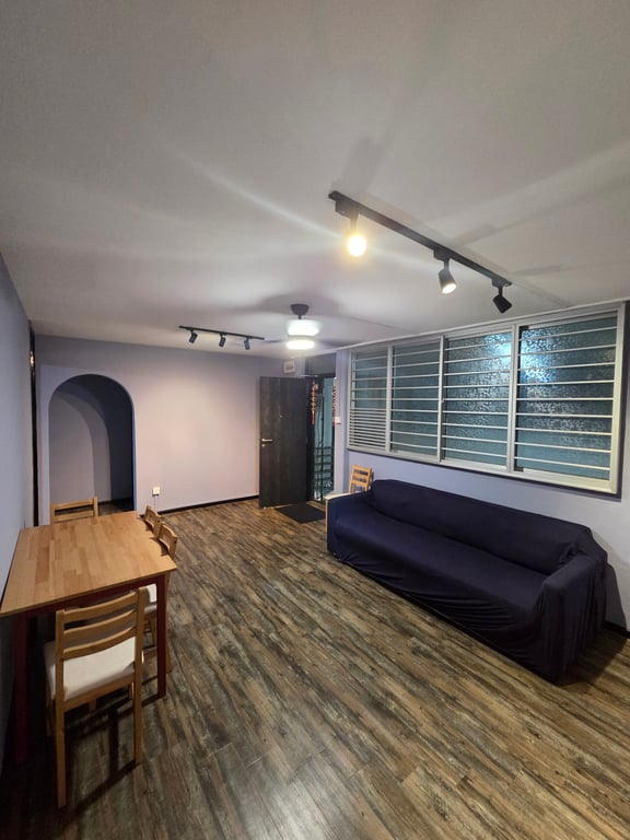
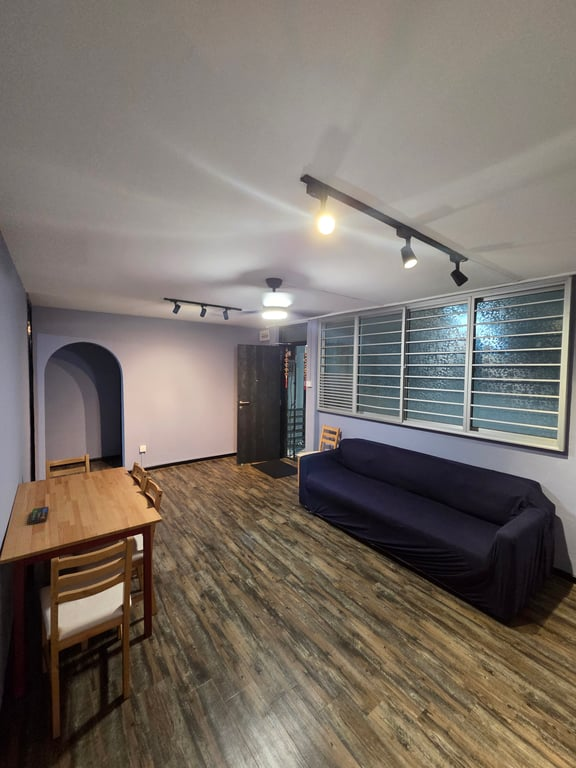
+ remote control (39, 514)
